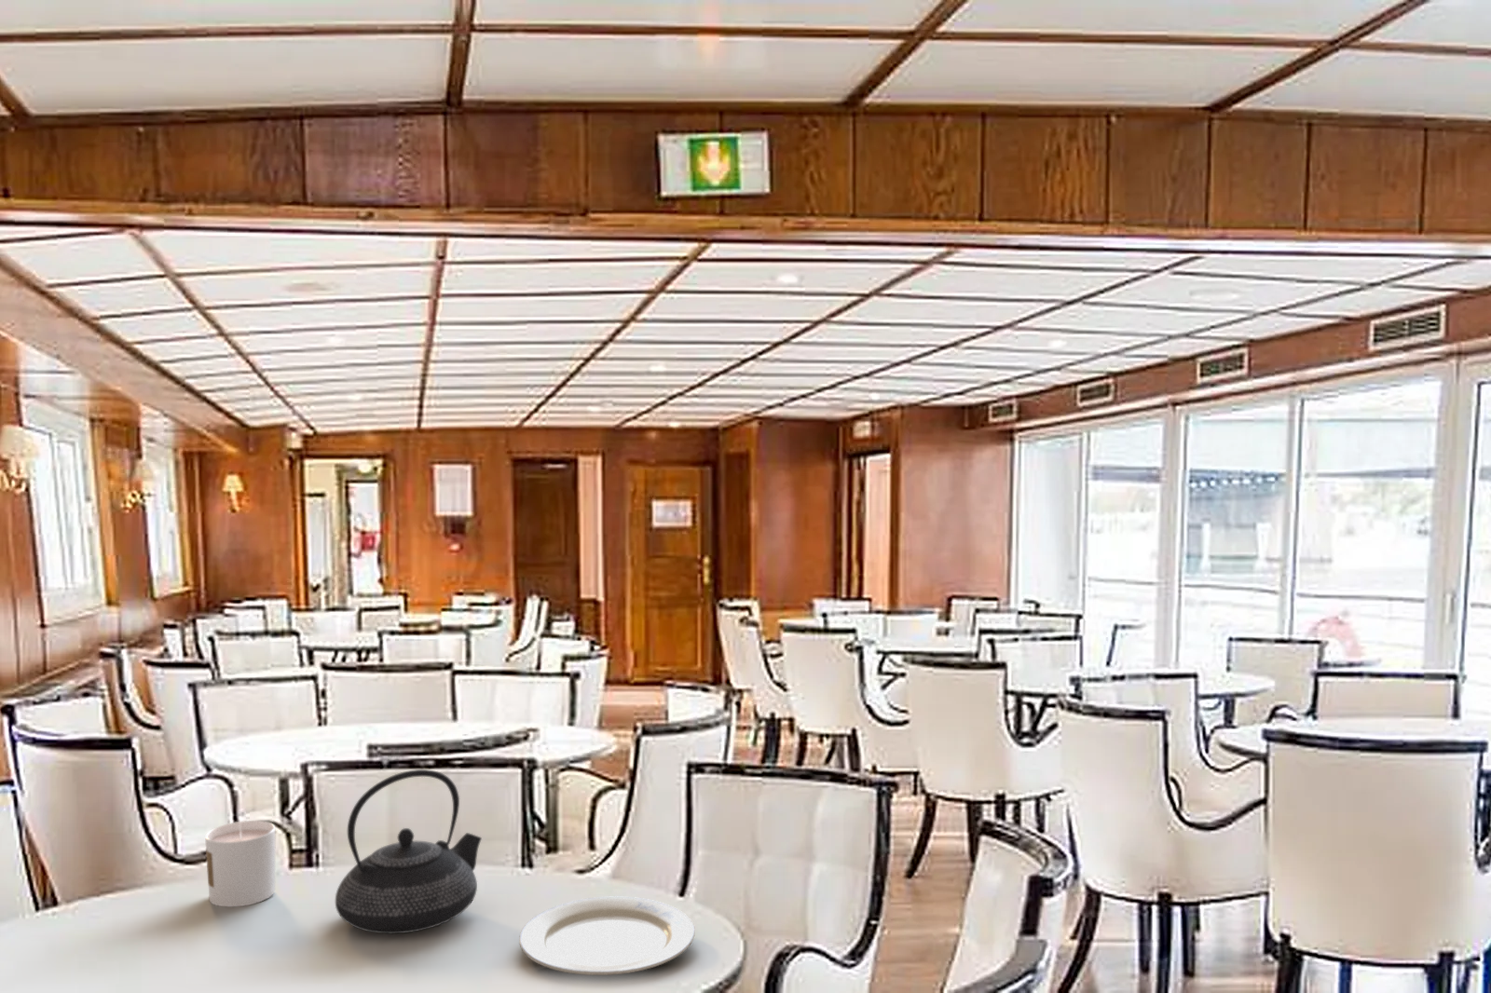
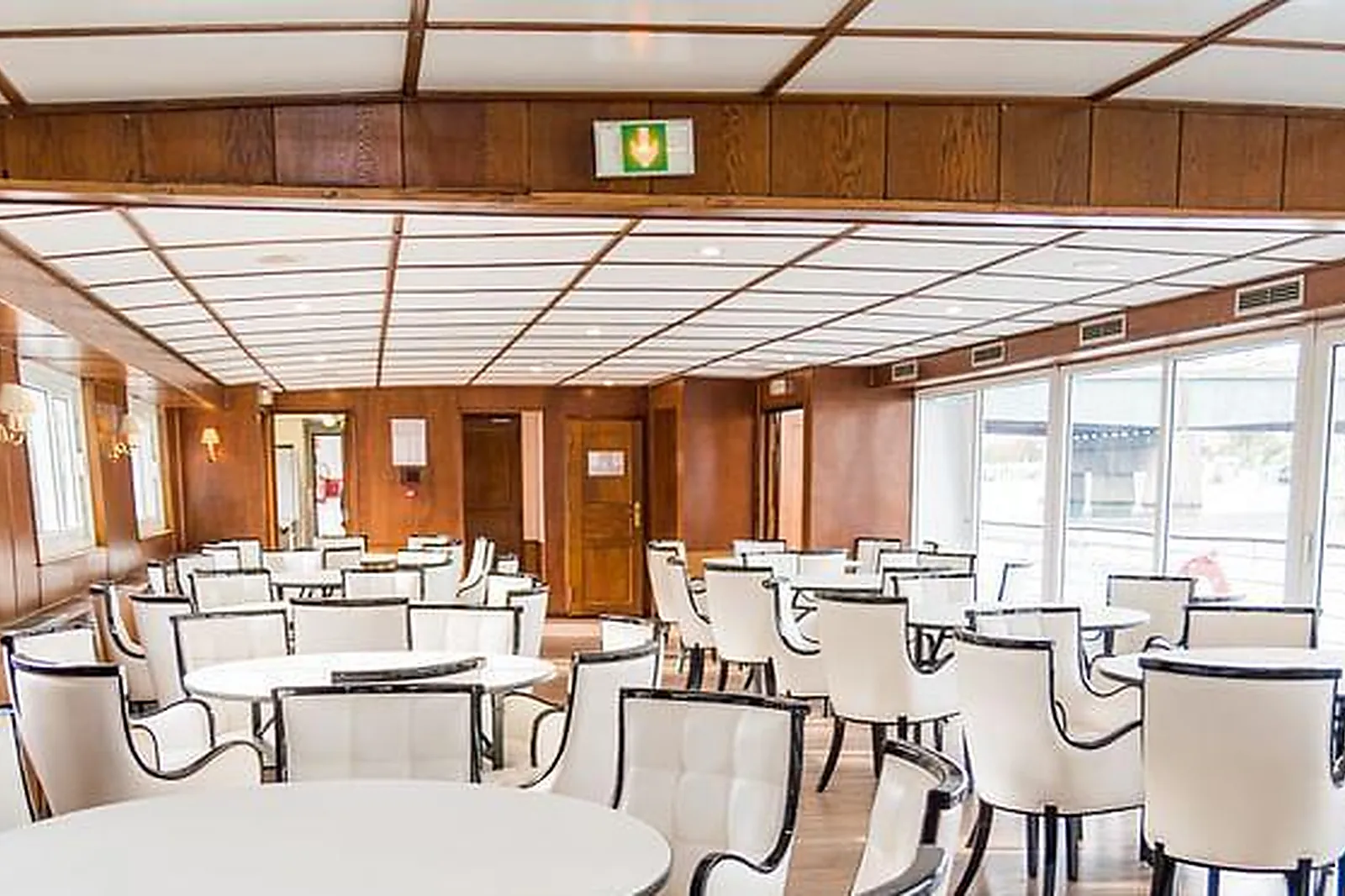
- teapot (413, 842)
- candle (242, 857)
- chinaware (607, 938)
